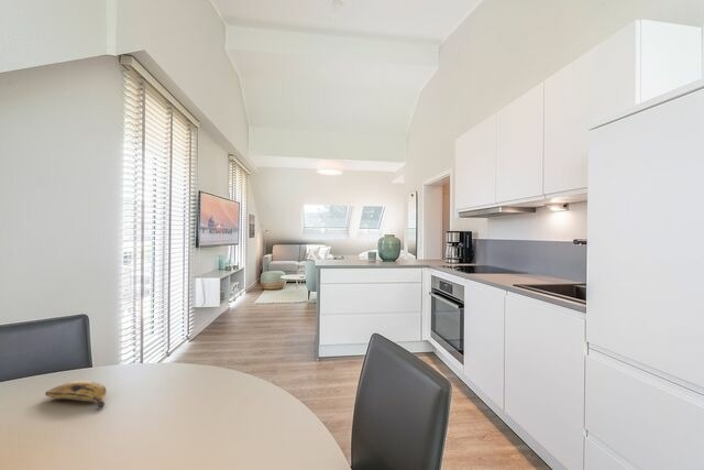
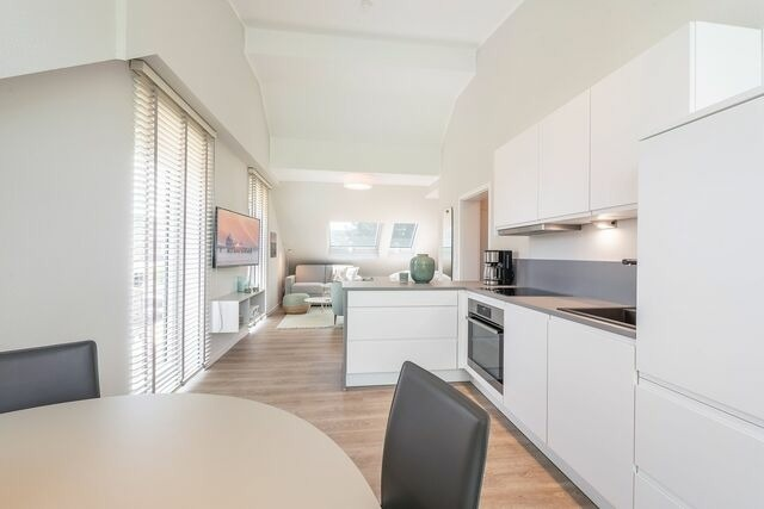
- banana (81, 392)
